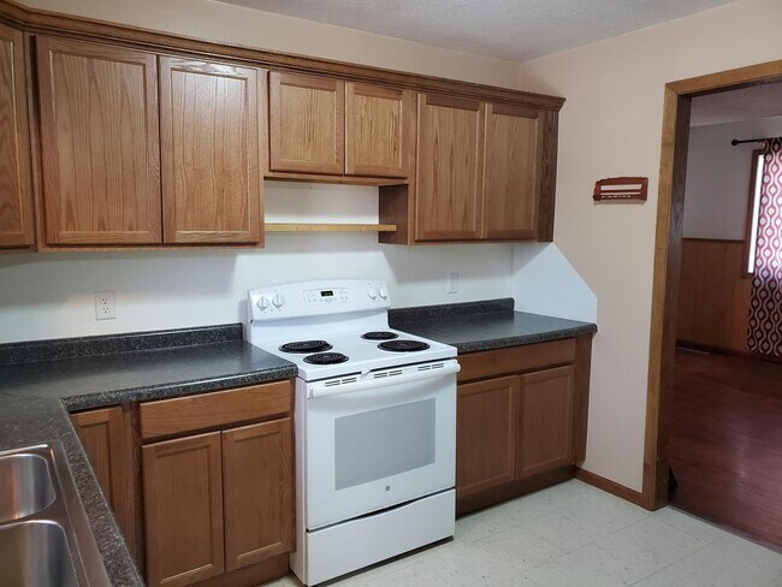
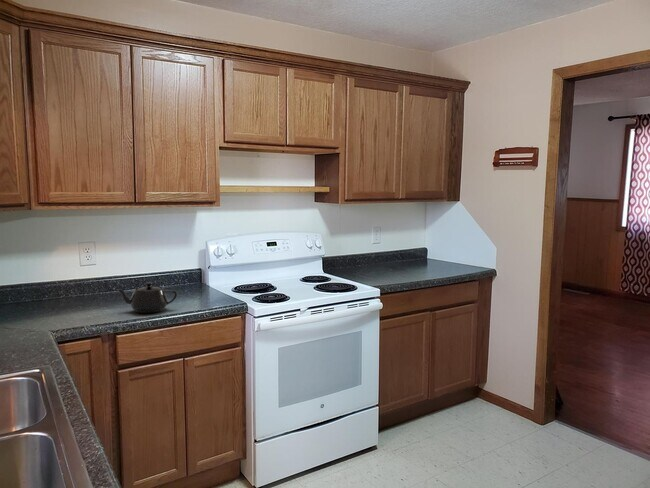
+ teapot (147, 296)
